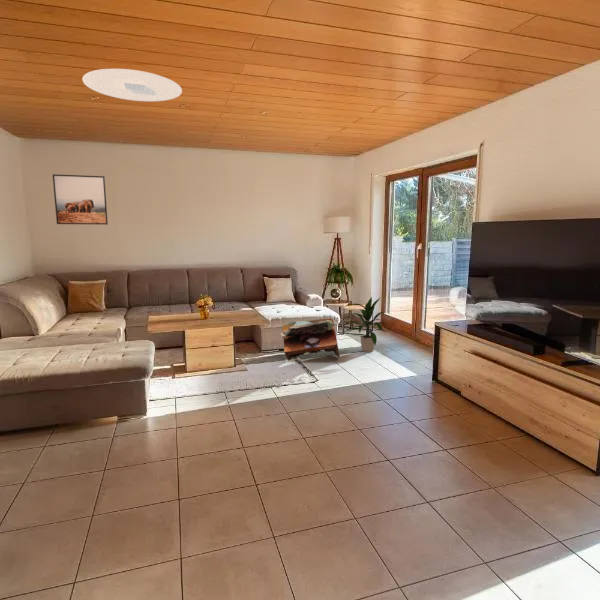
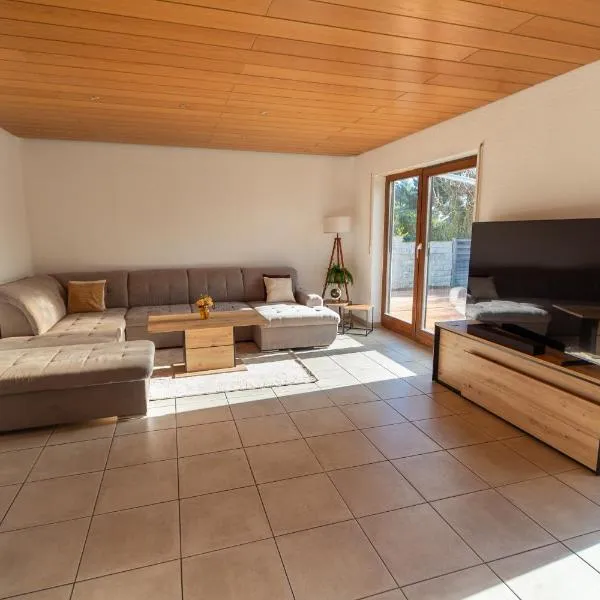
- ceiling light (133, 81)
- shelf (311, 336)
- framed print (80, 200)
- indoor plant (367, 324)
